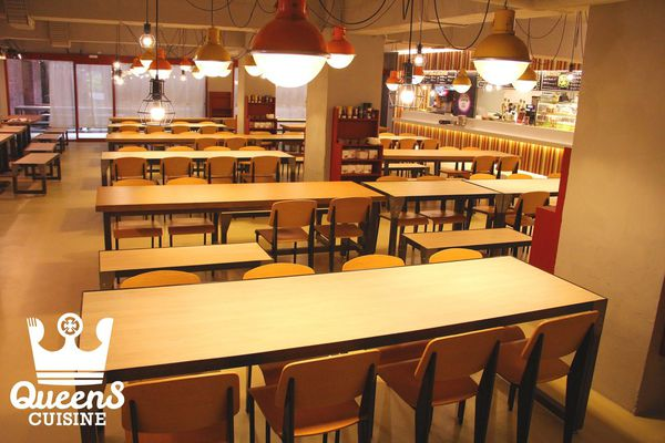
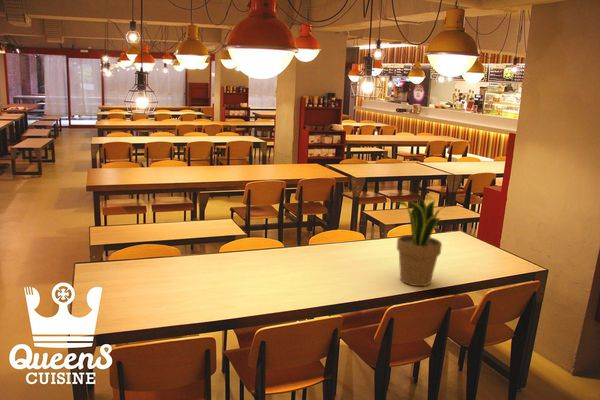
+ potted plant (419, 240)
